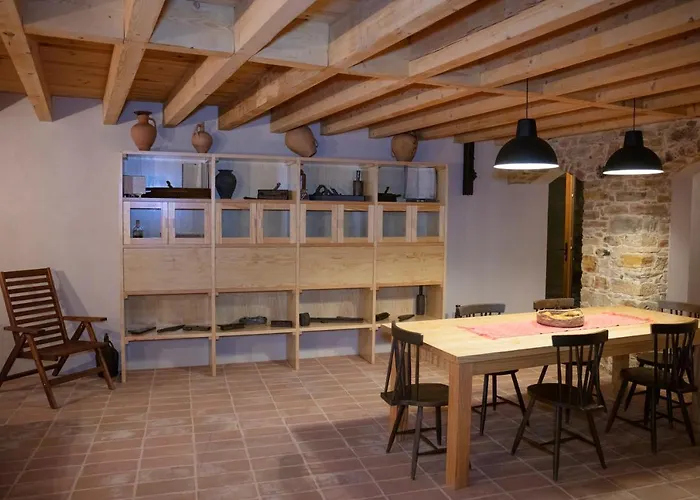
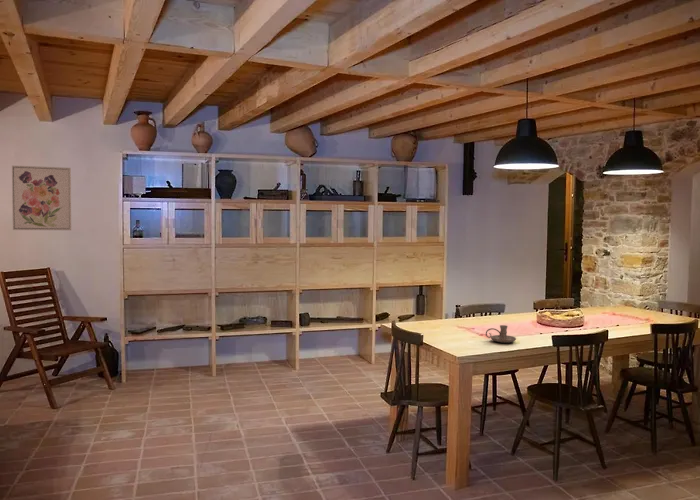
+ candle holder (500, 333)
+ wall art (42, 198)
